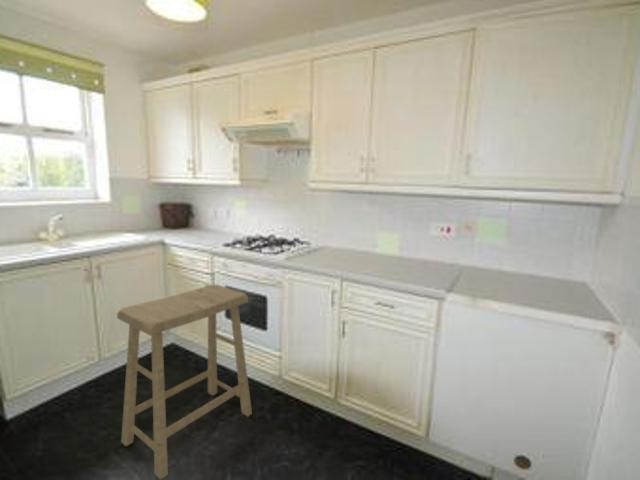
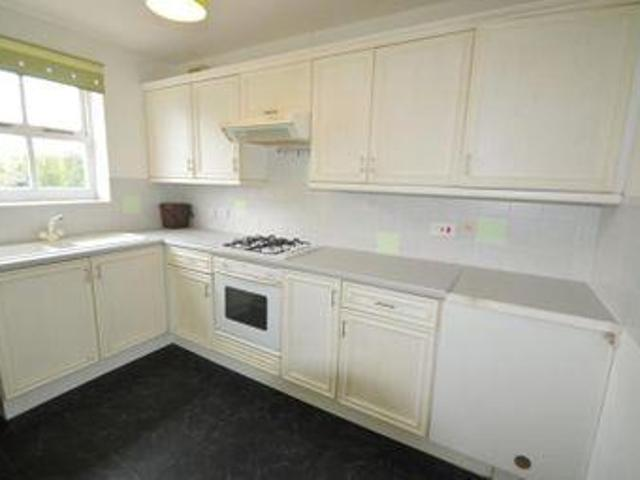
- stool (195, 376)
